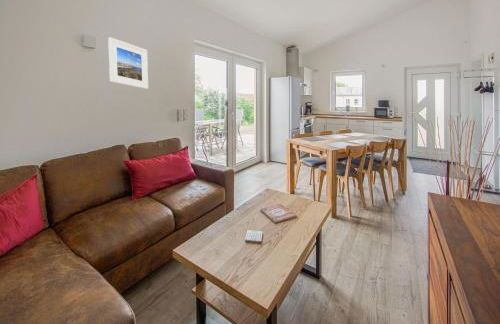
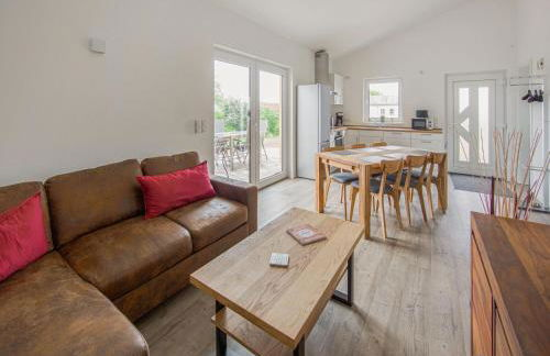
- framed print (129, 64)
